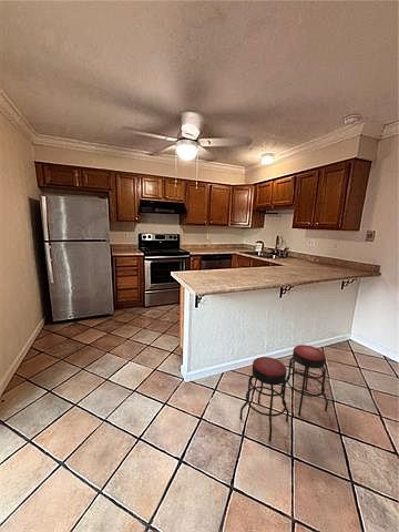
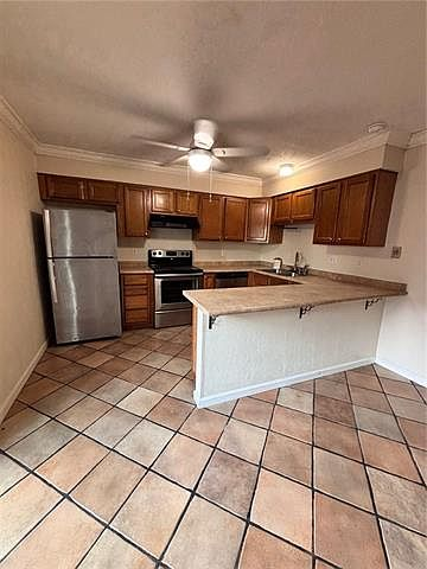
- bar stool (287, 382)
